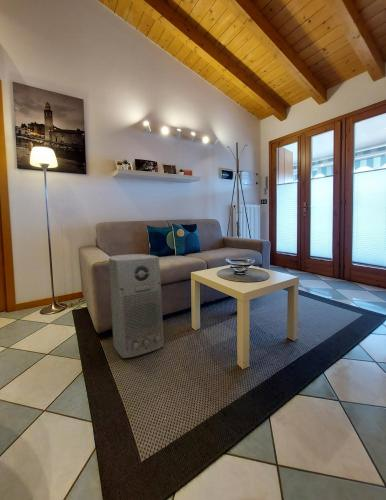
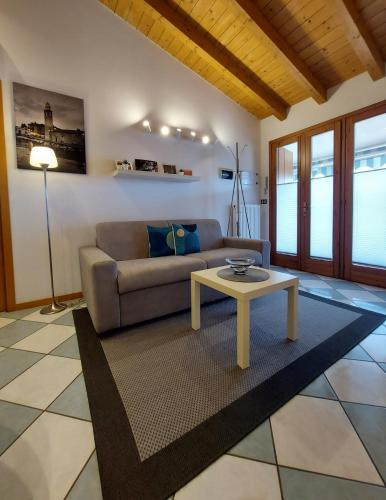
- air purifier (134, 300)
